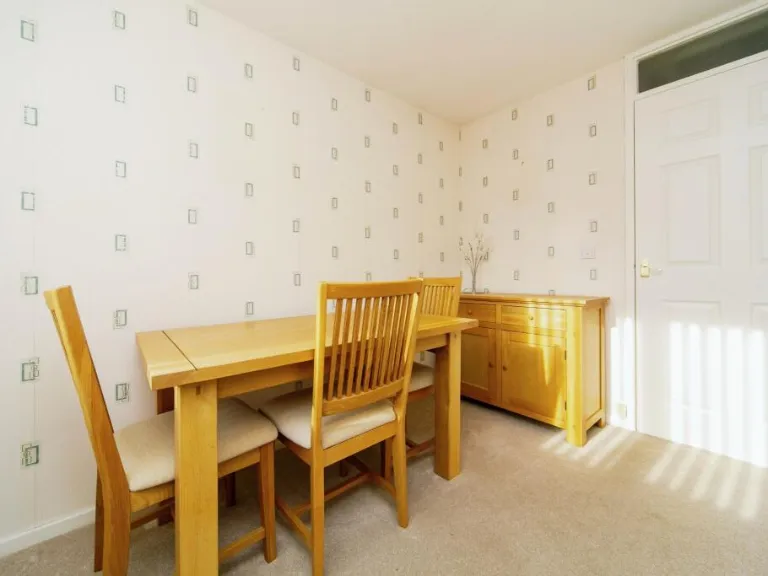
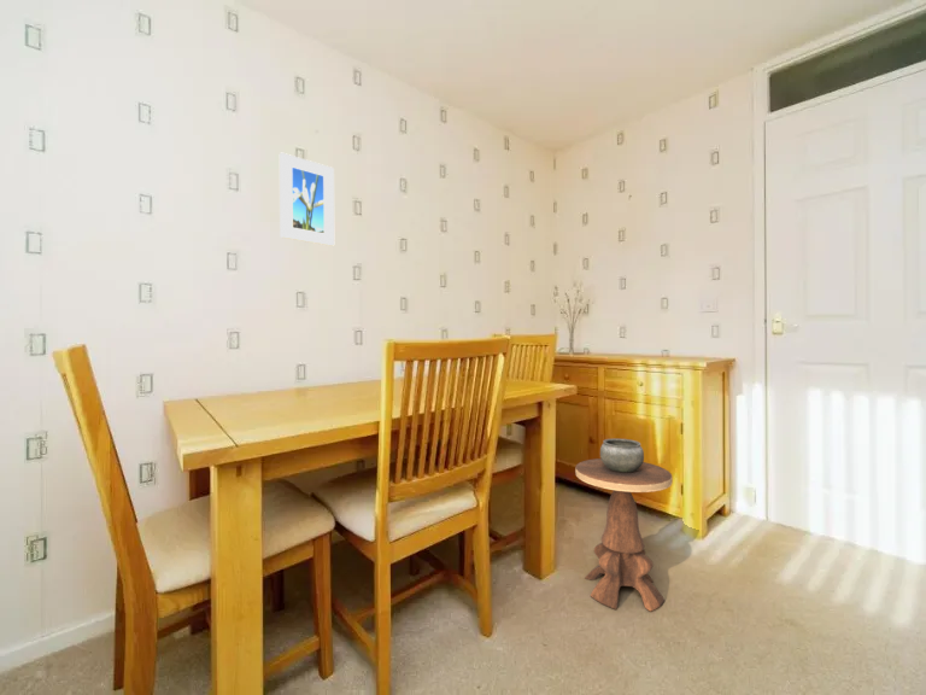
+ side table (622, 515)
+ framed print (307, 200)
